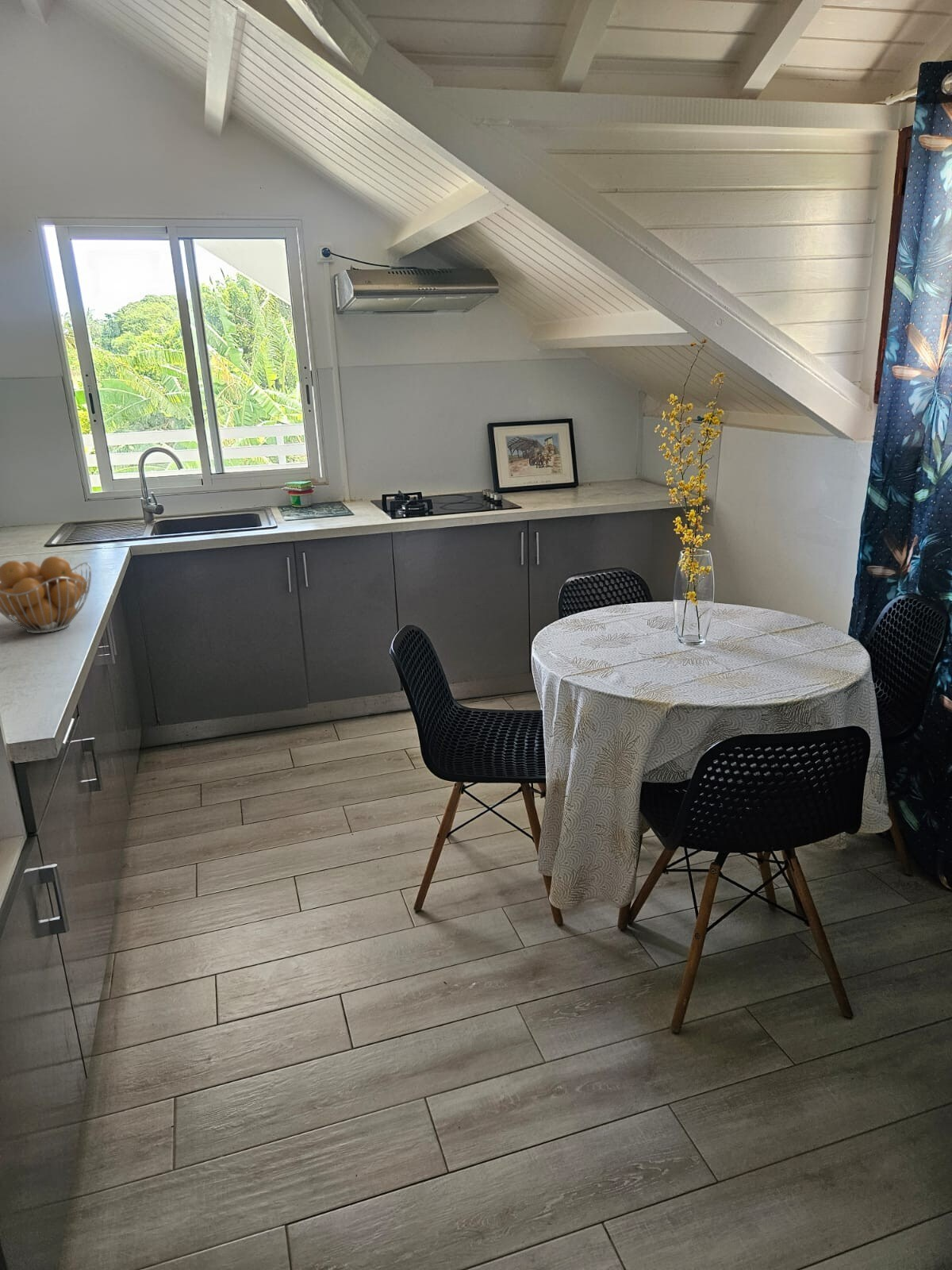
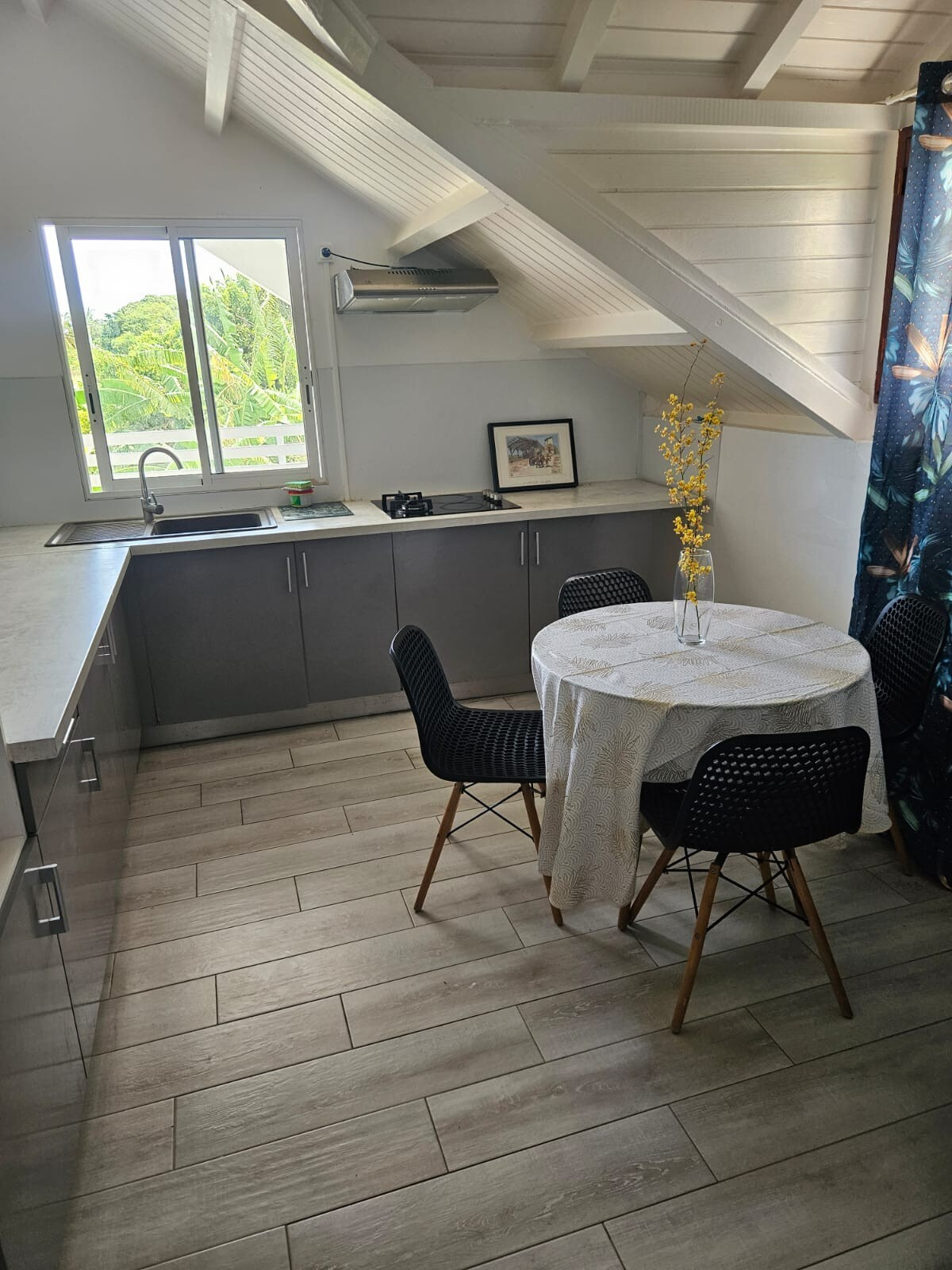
- fruit basket (41, 593)
